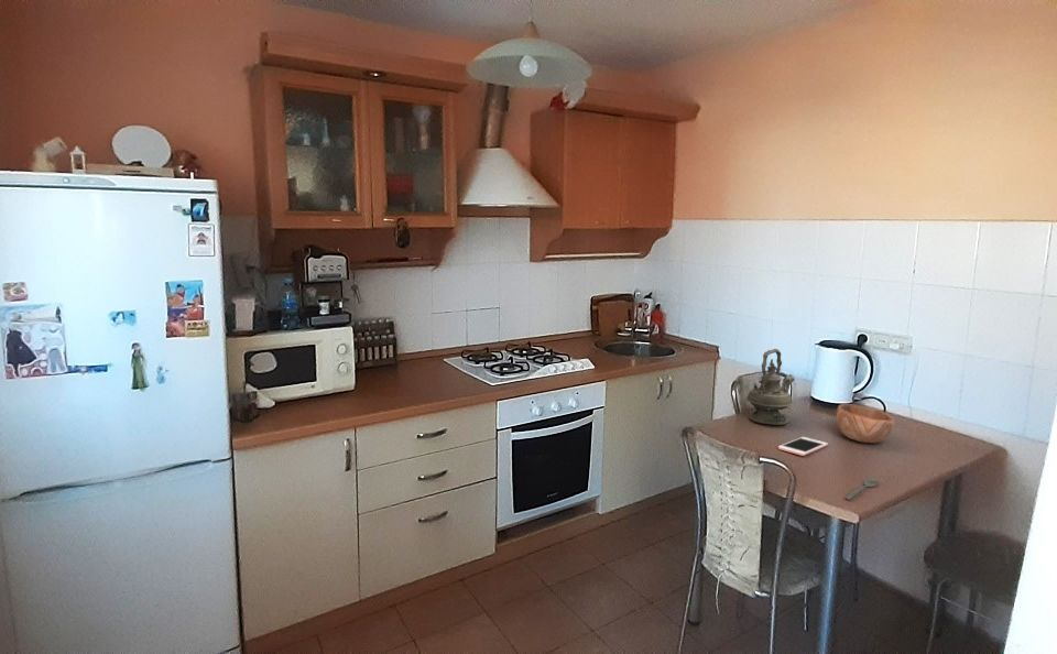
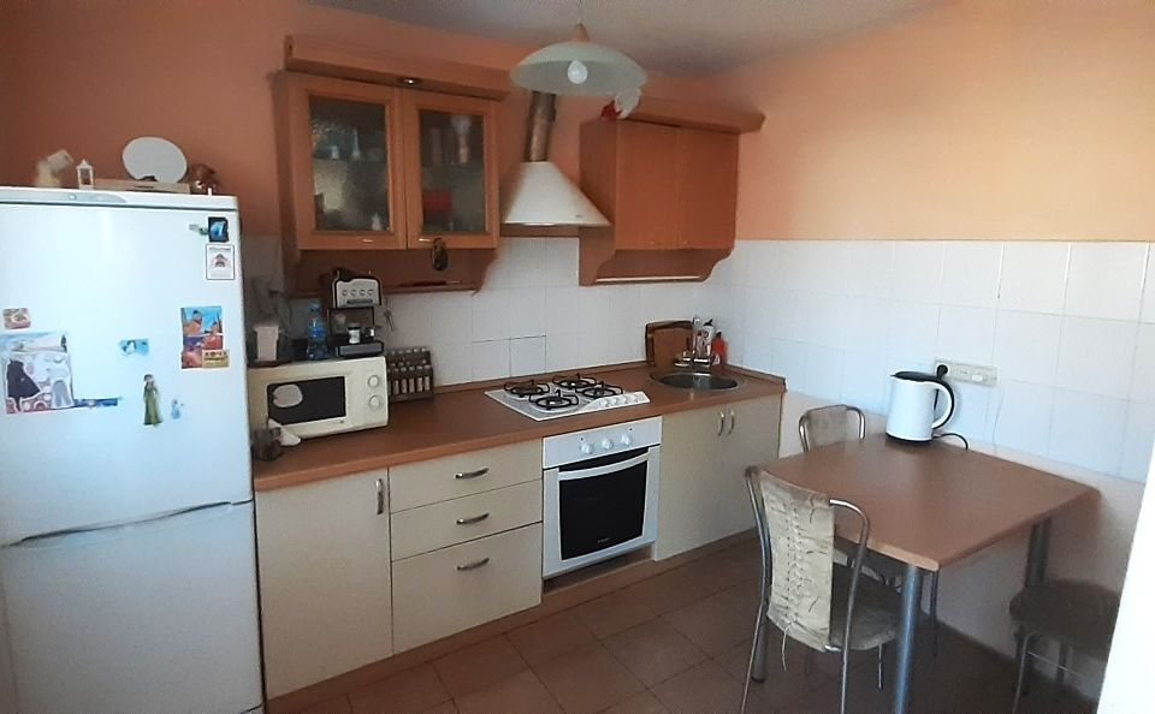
- cell phone (803, 446)
- teapot (776, 383)
- spoon (861, 488)
- bowl (863, 424)
